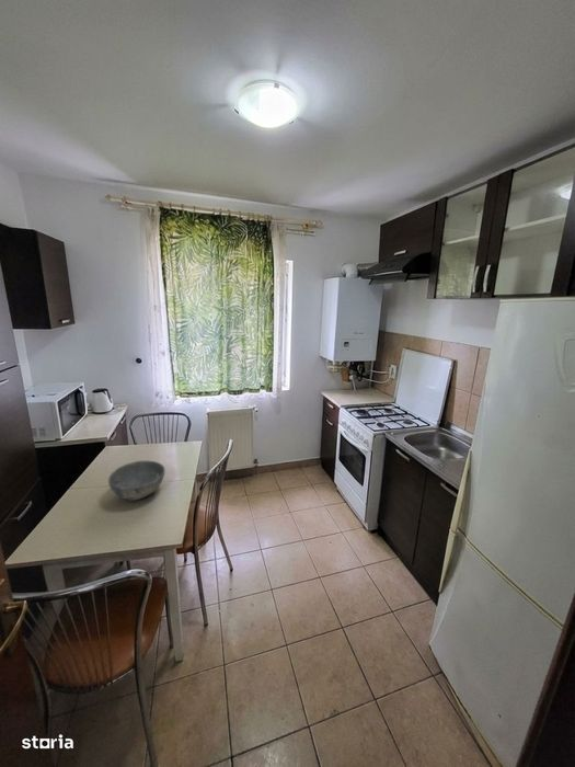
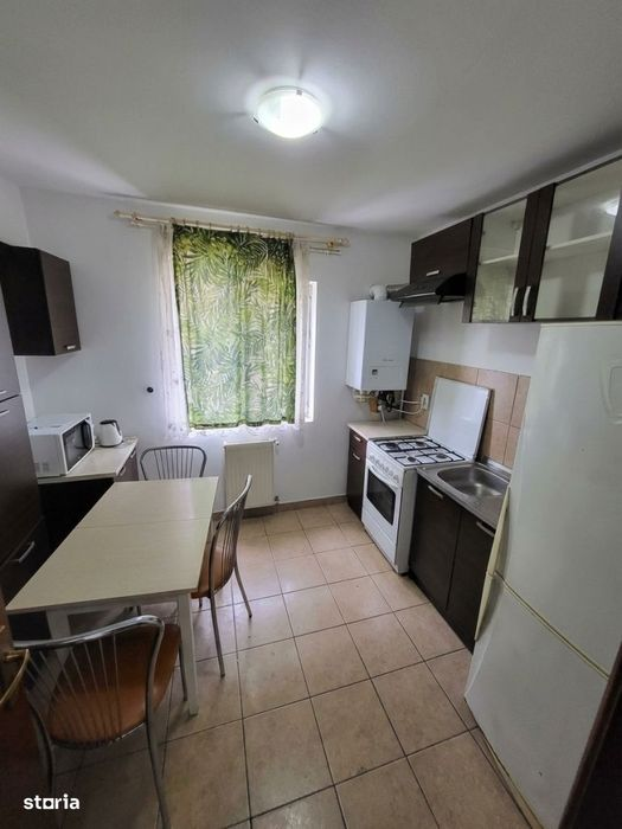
- bowl (138, 482)
